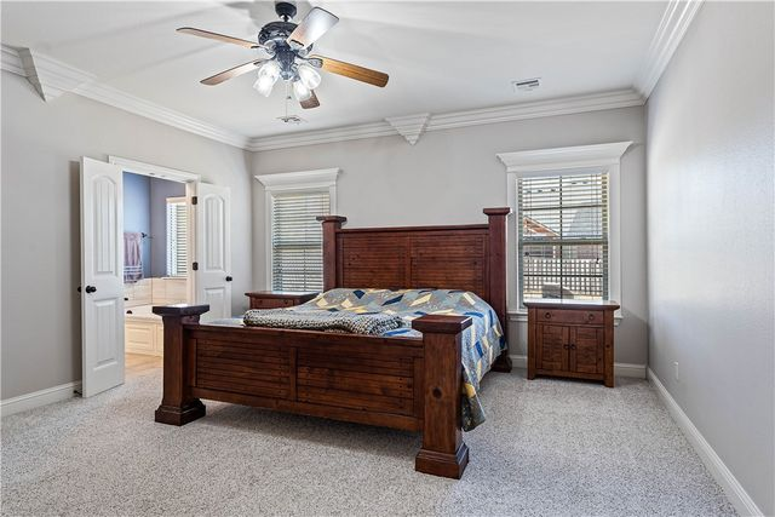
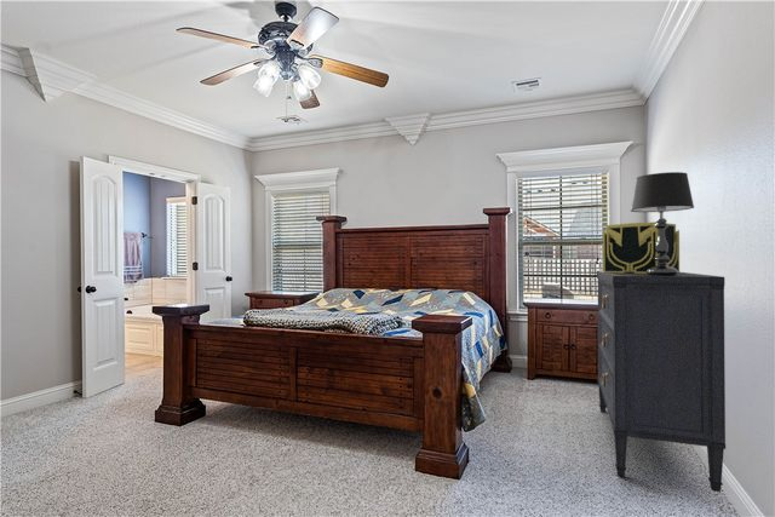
+ table lamp (661, 225)
+ decorative box (641, 247)
+ dresser (645, 357)
